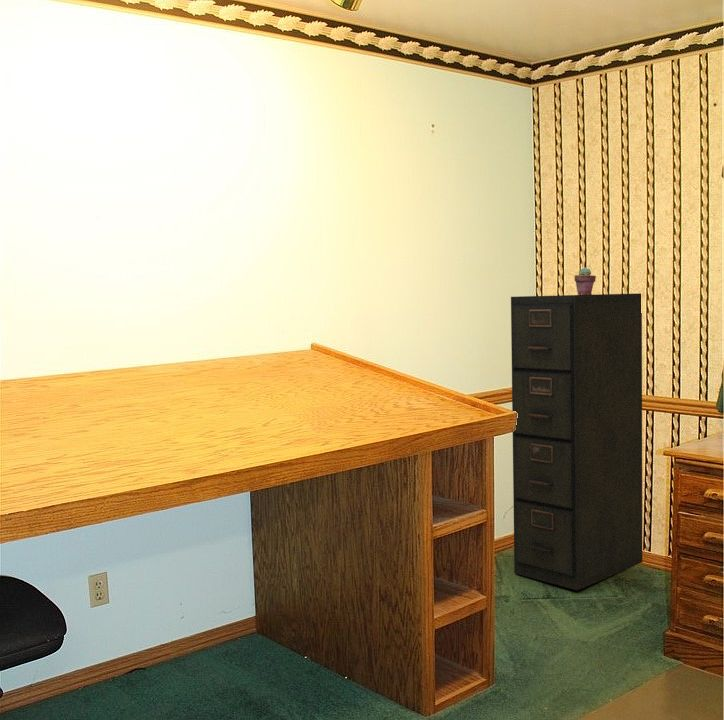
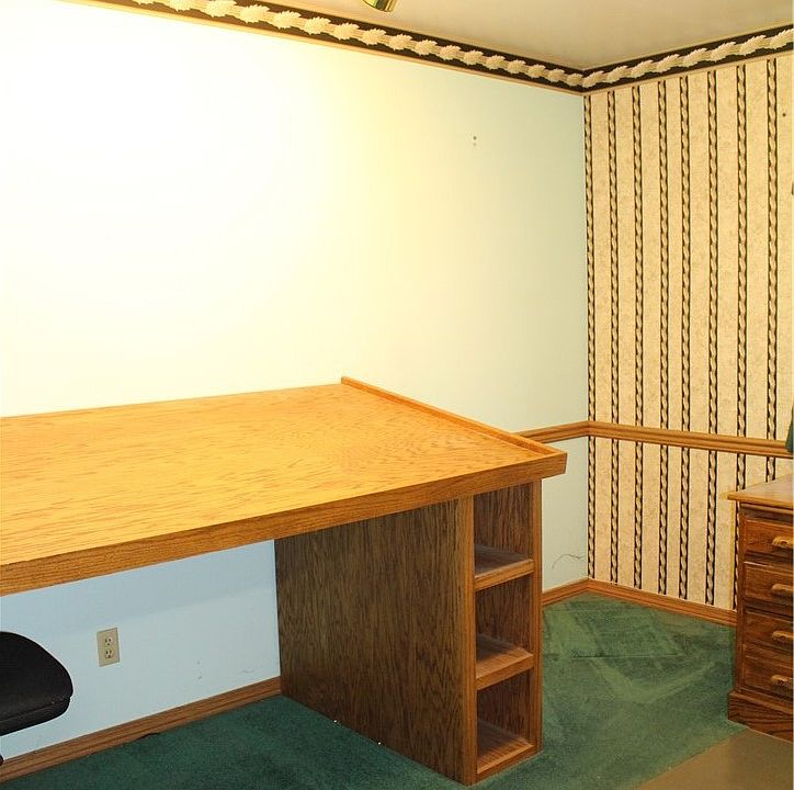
- potted succulent (584, 280)
- filing cabinet (575, 433)
